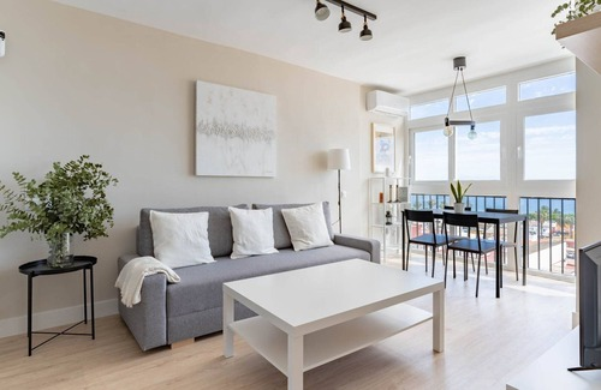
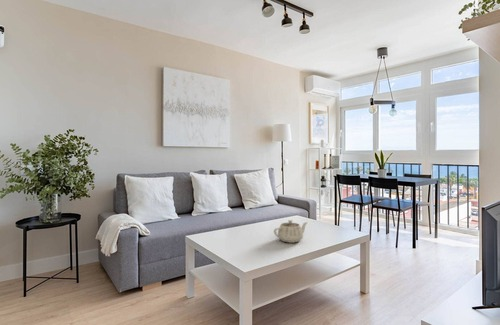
+ teapot (291, 230)
